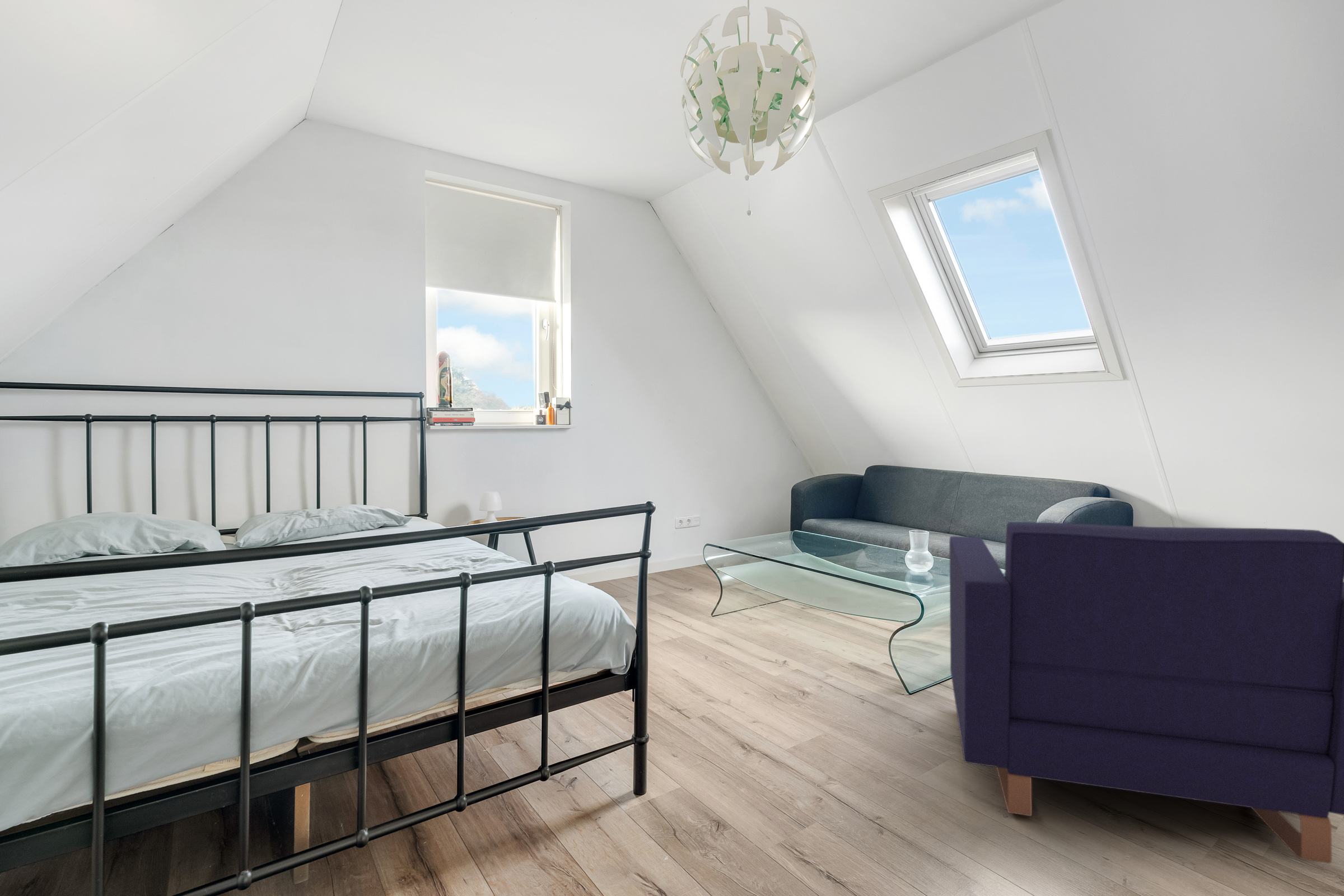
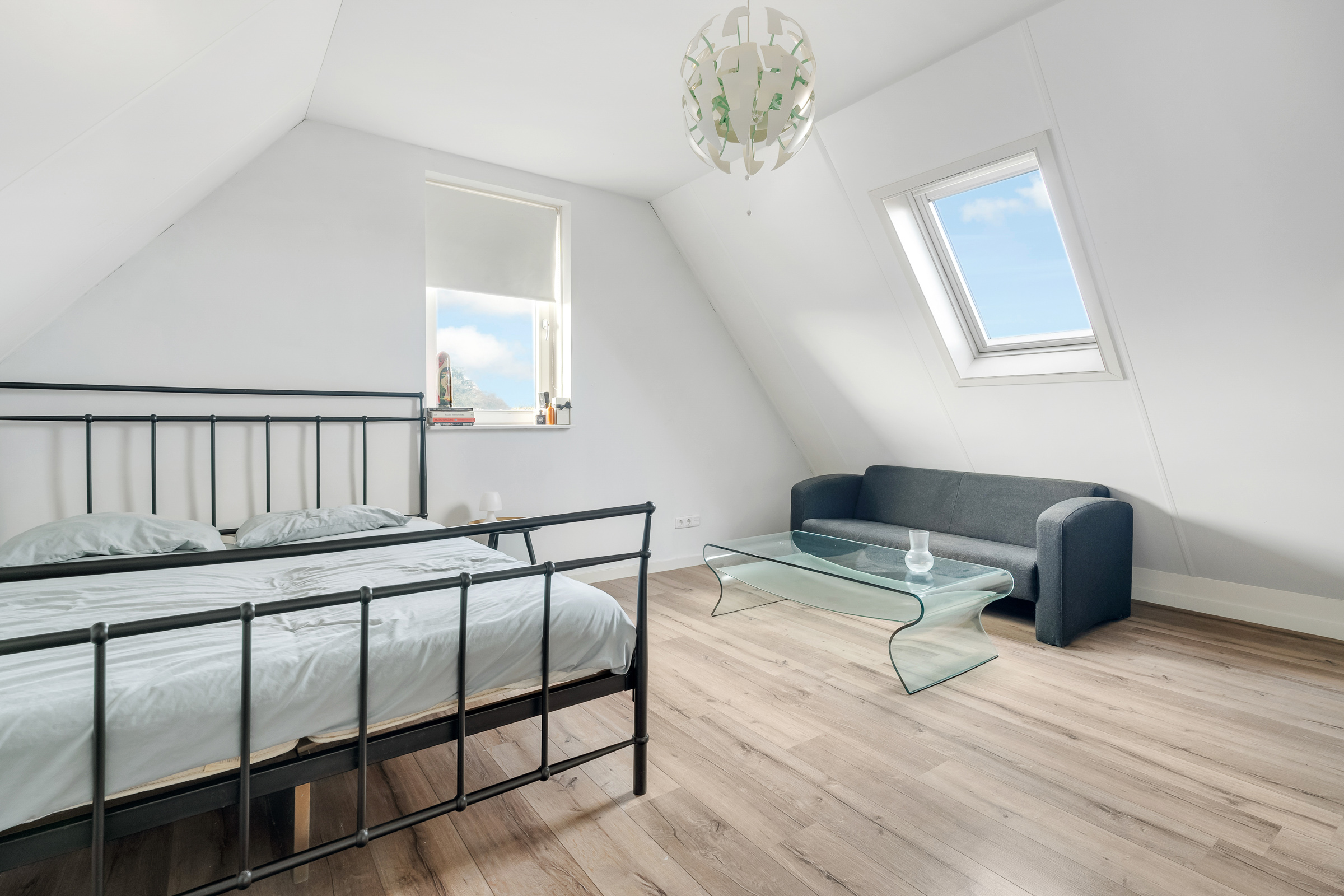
- armchair (1119, 646)
